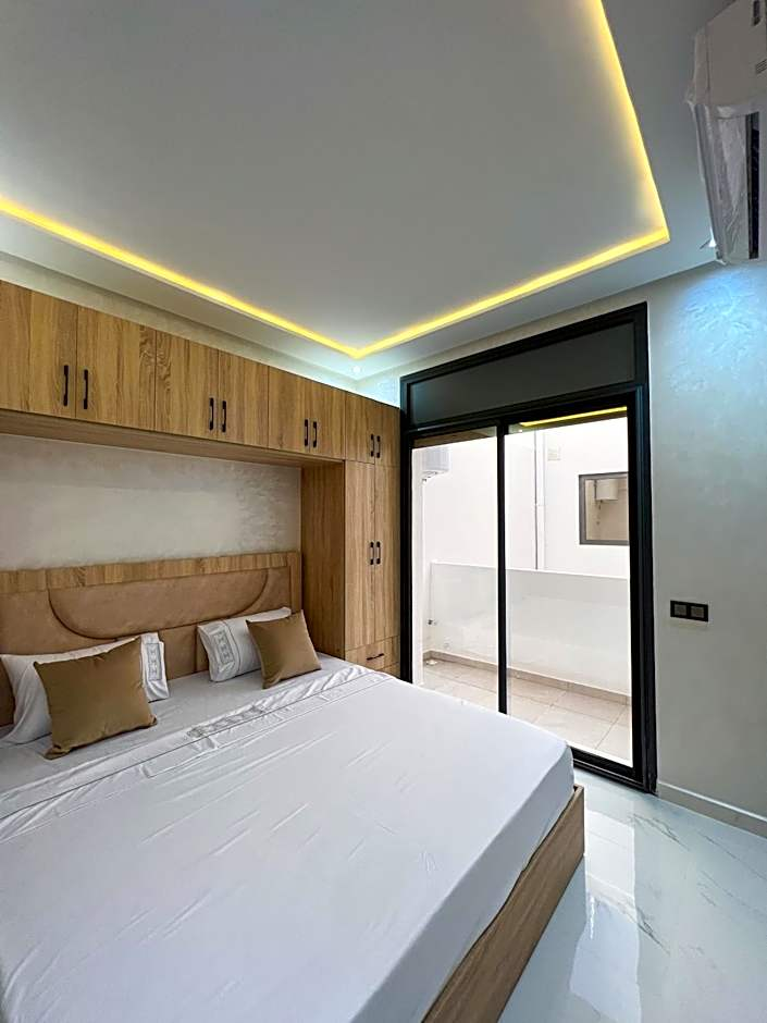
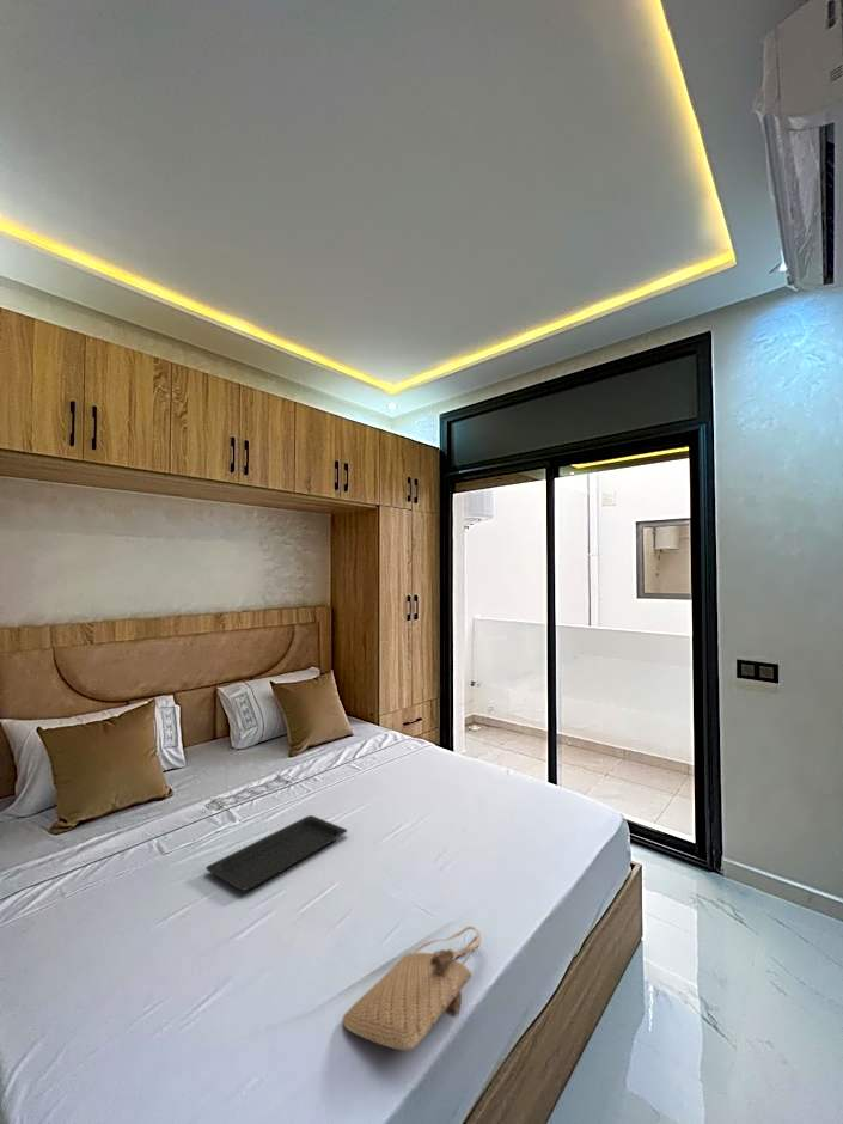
+ serving tray (281, 850)
+ tote bag (429, 966)
